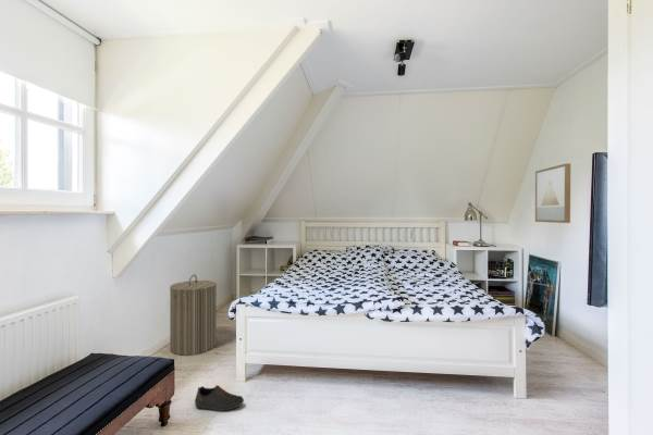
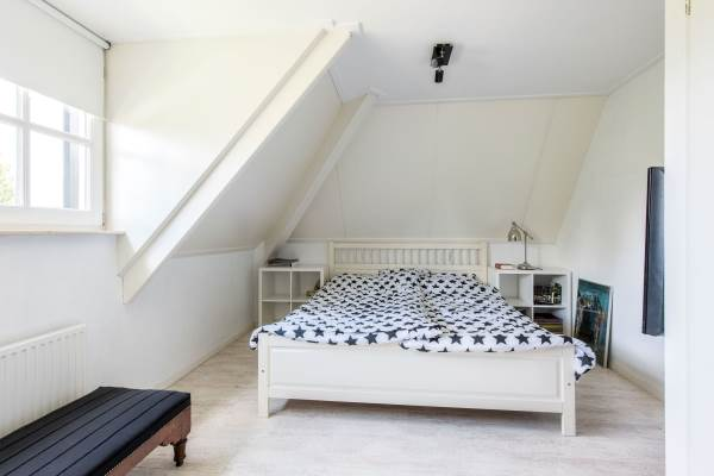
- laundry hamper (194, 310)
- shoe (219, 396)
- wall art (551, 195)
